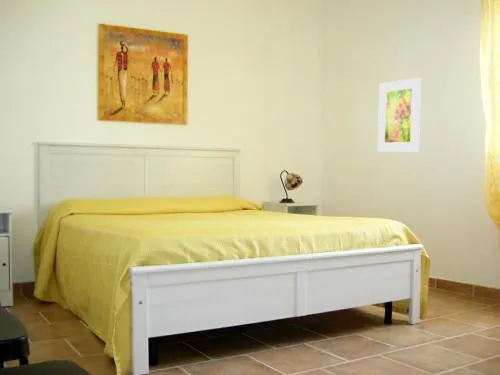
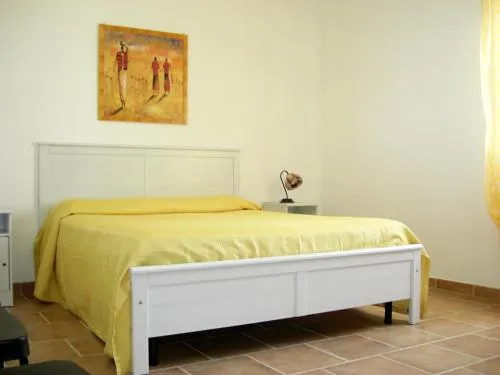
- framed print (398, 116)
